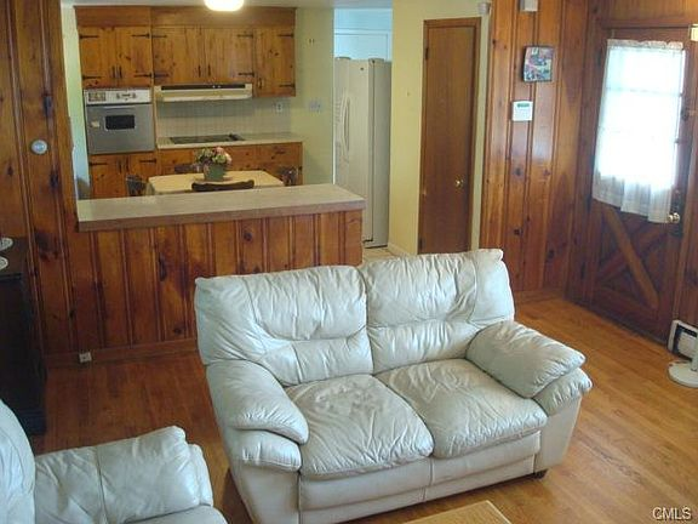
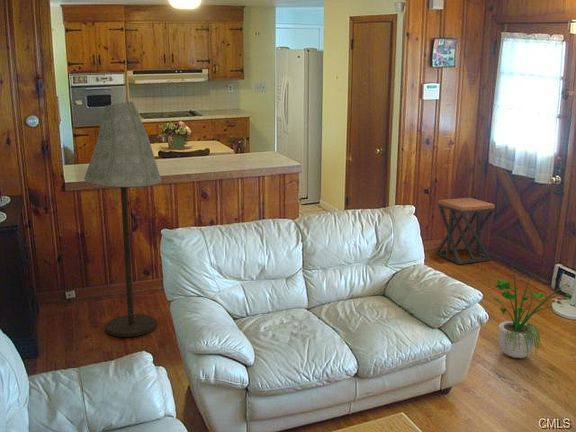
+ potted plant (530, 307)
+ floor lamp (125, 218)
+ stool (464, 229)
